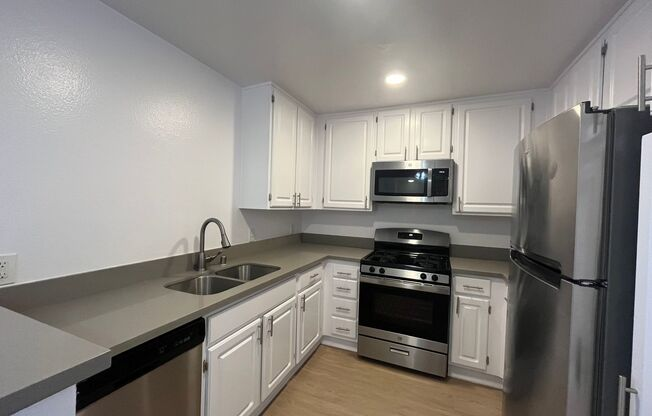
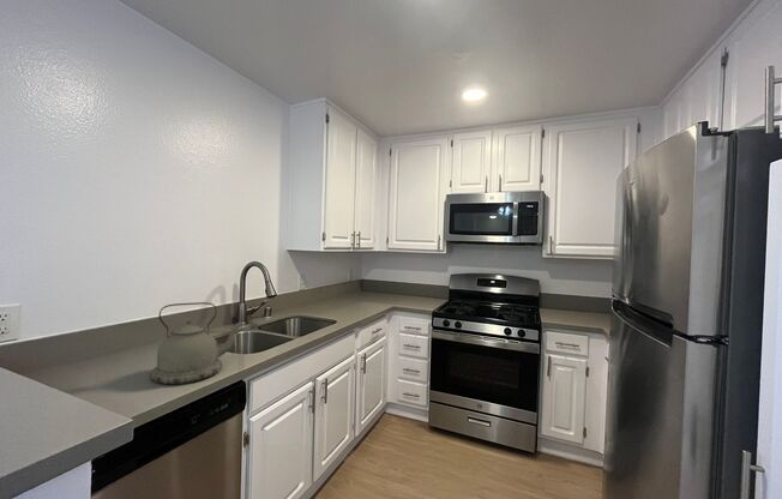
+ kettle (193, 336)
